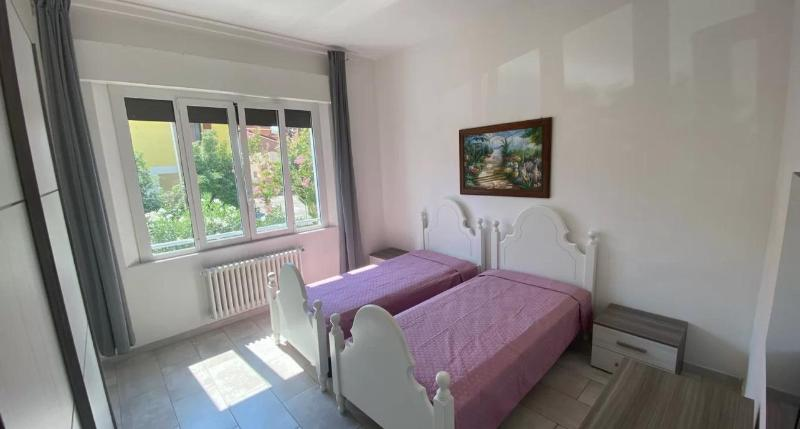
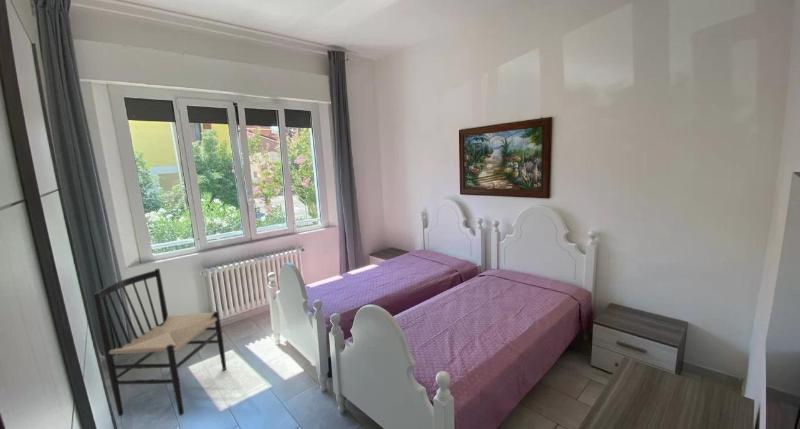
+ chair (162, 335)
